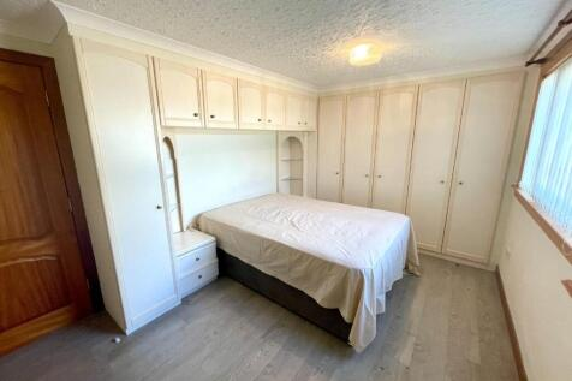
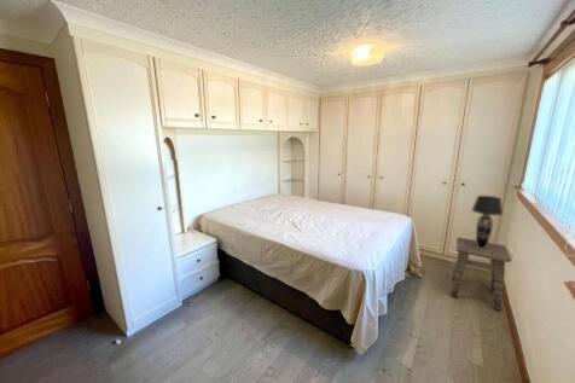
+ table lamp (484, 222)
+ side table (478, 267)
